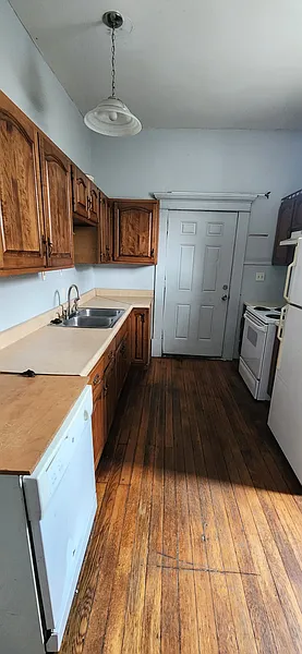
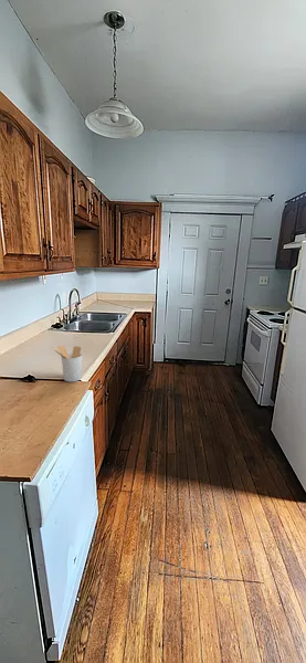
+ utensil holder (66, 362)
